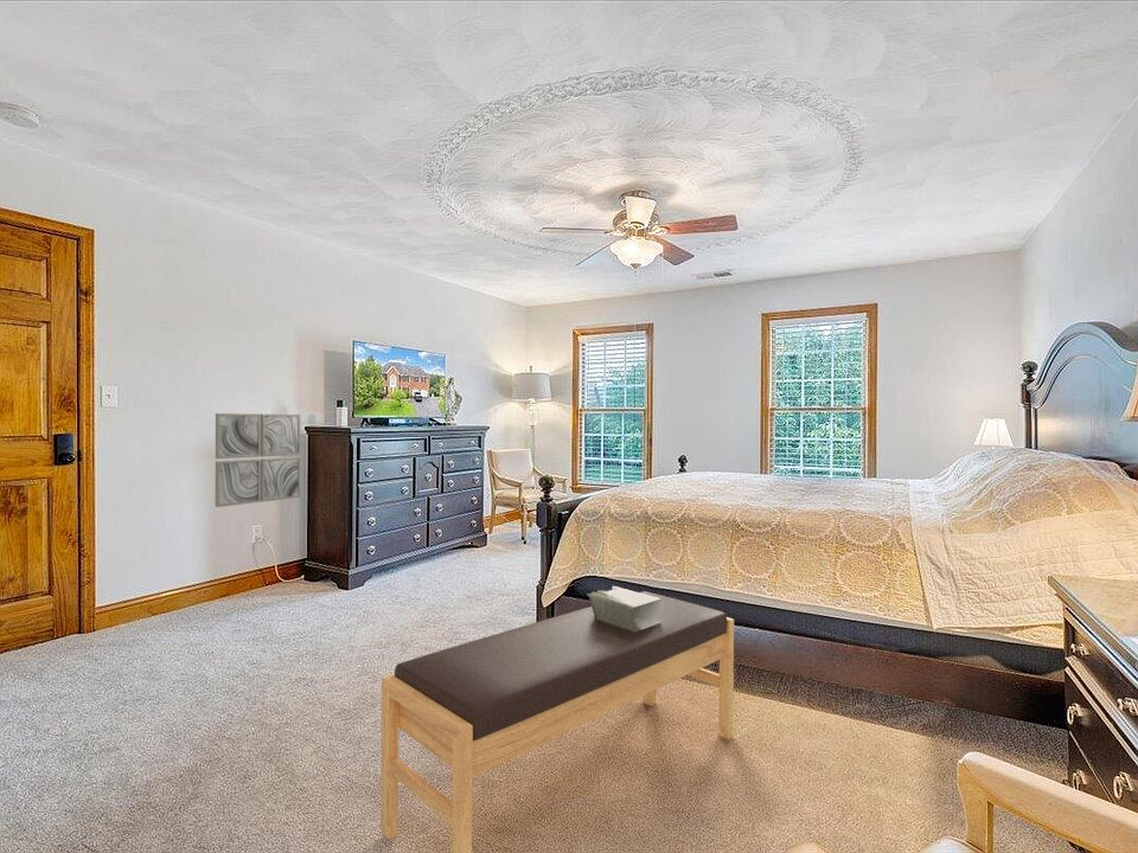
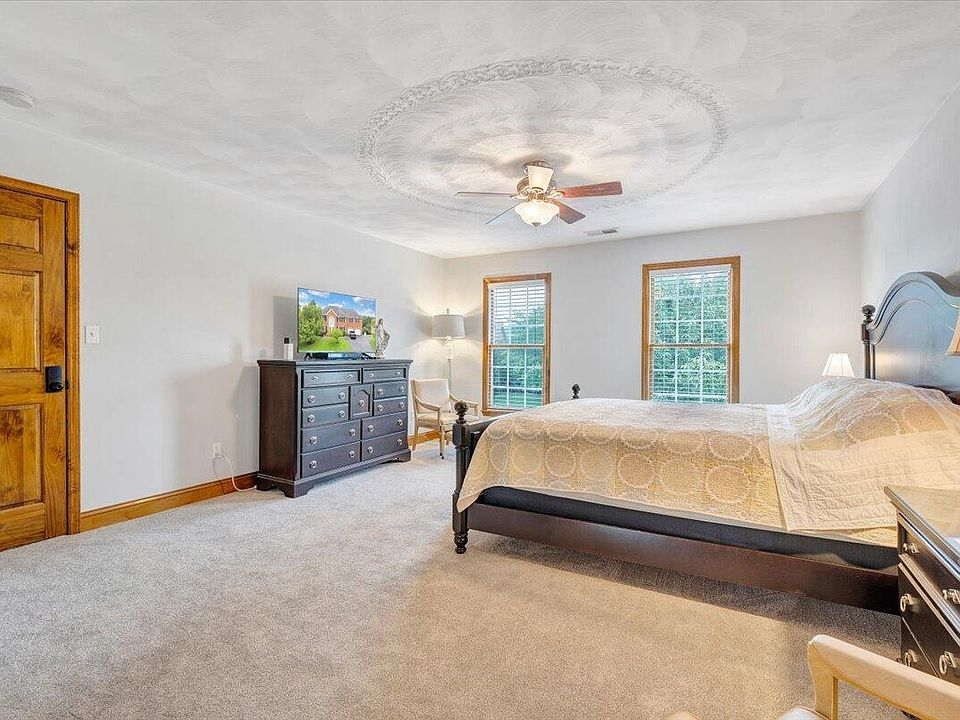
- bench (581, 706)
- wall art (260, 456)
- tissue box (619, 607)
